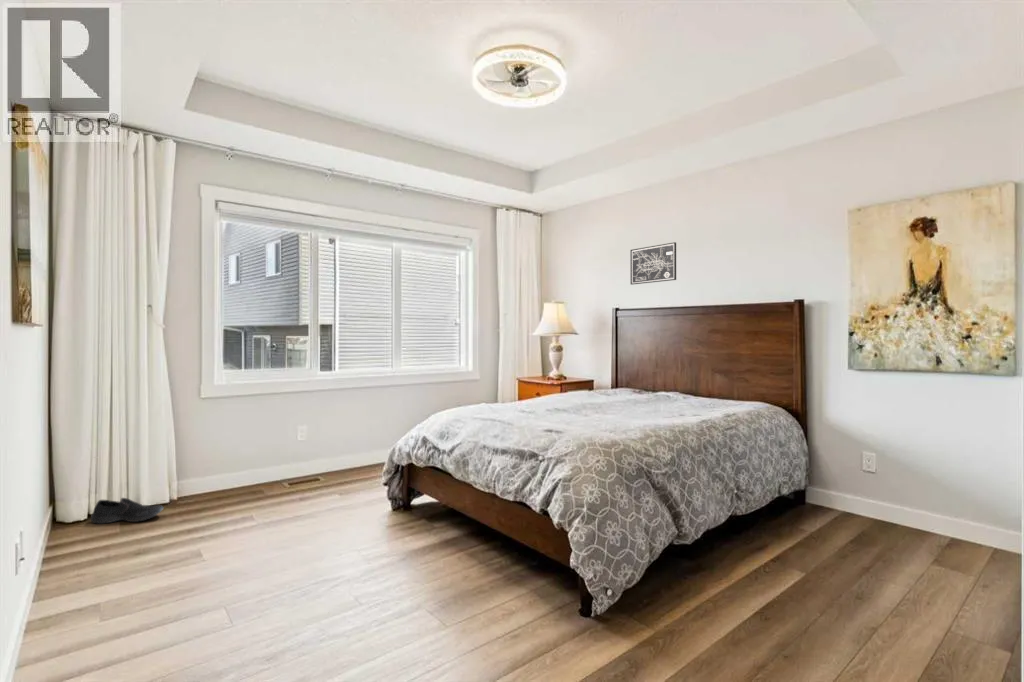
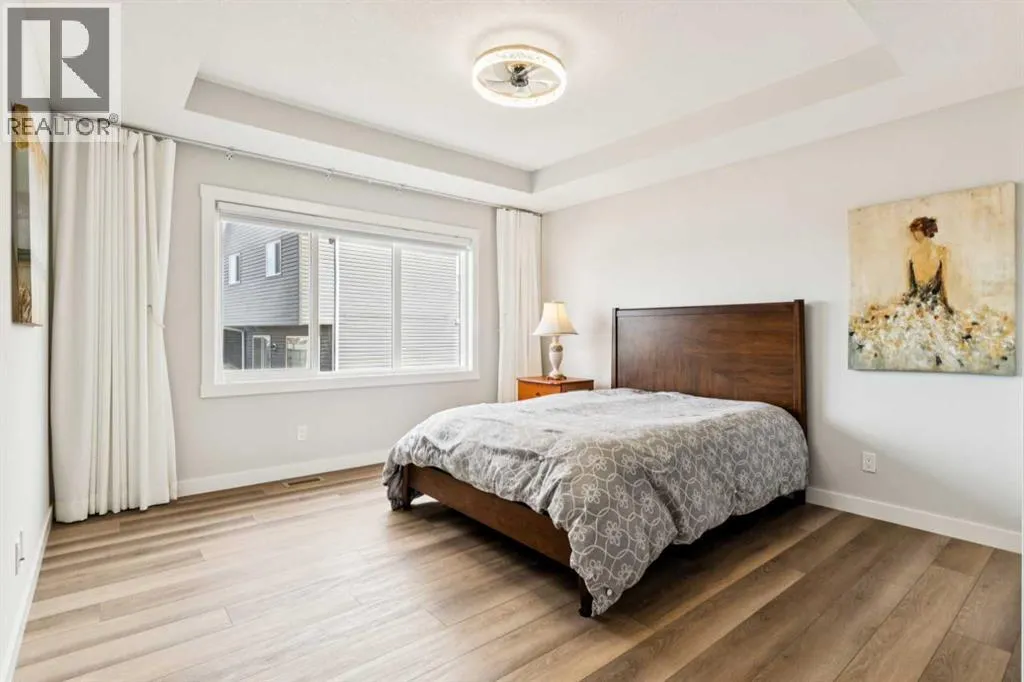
- shoe (127, 508)
- wall art (652, 264)
